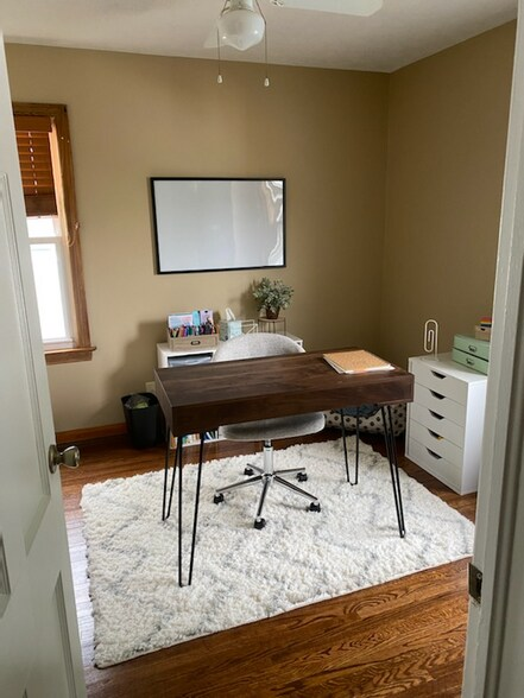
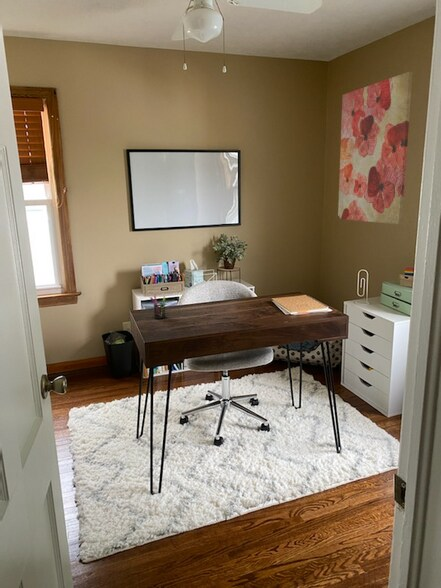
+ pen holder (159, 305)
+ wall art (370, 155)
